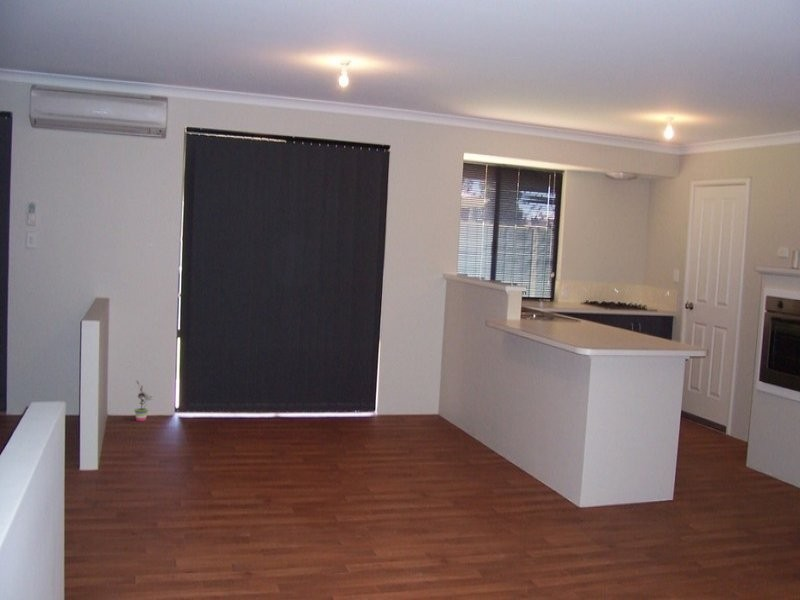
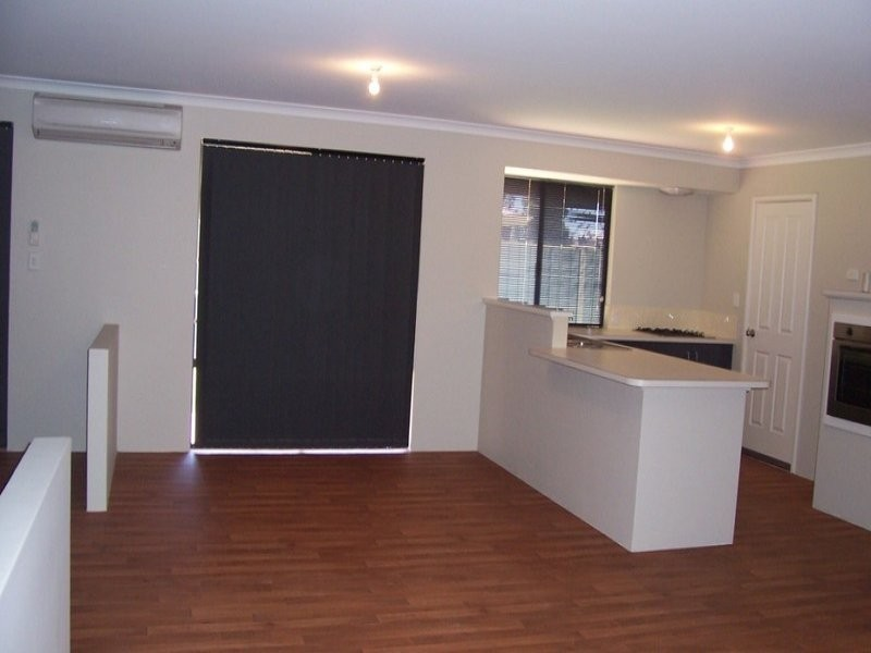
- potted plant (143, 400)
